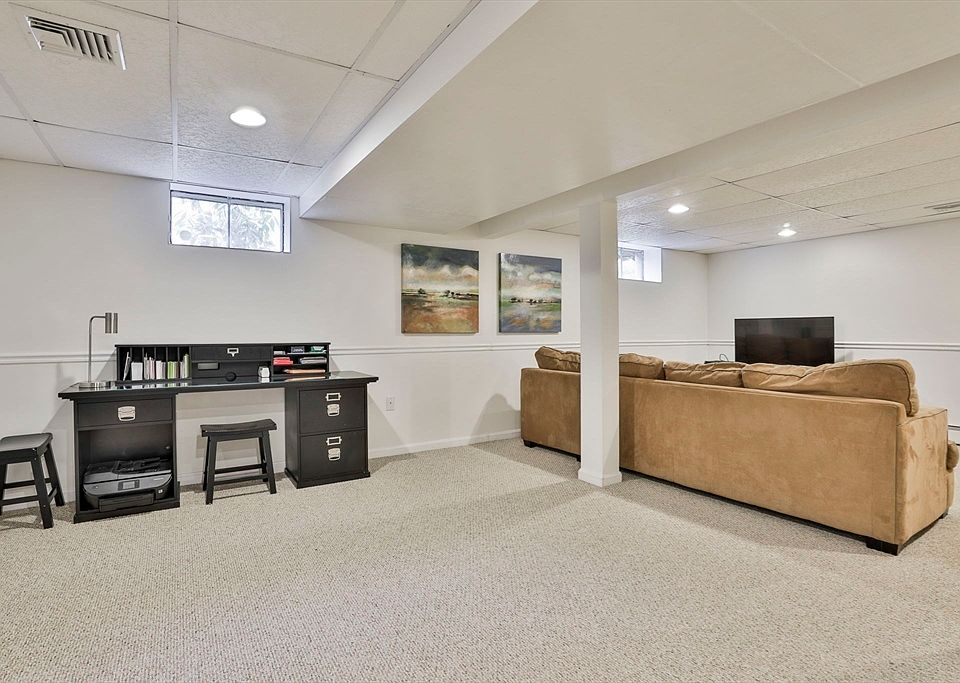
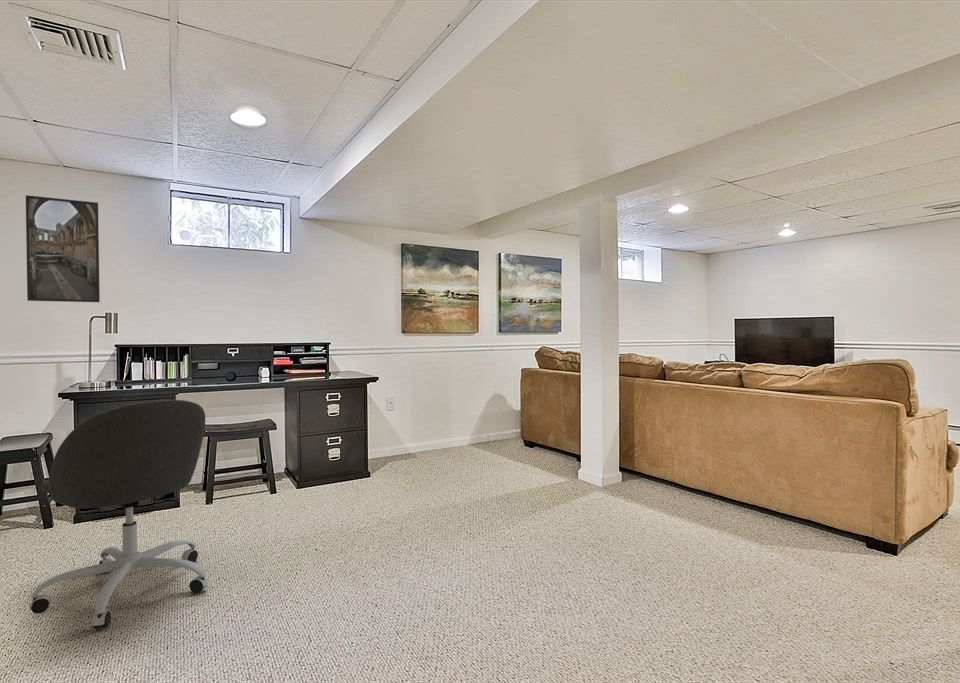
+ office chair (128, 492)
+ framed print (63, 250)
